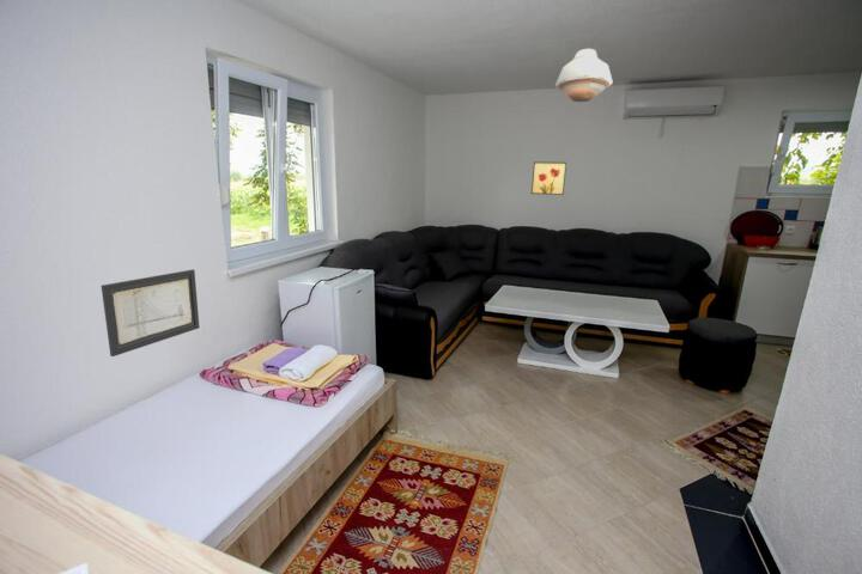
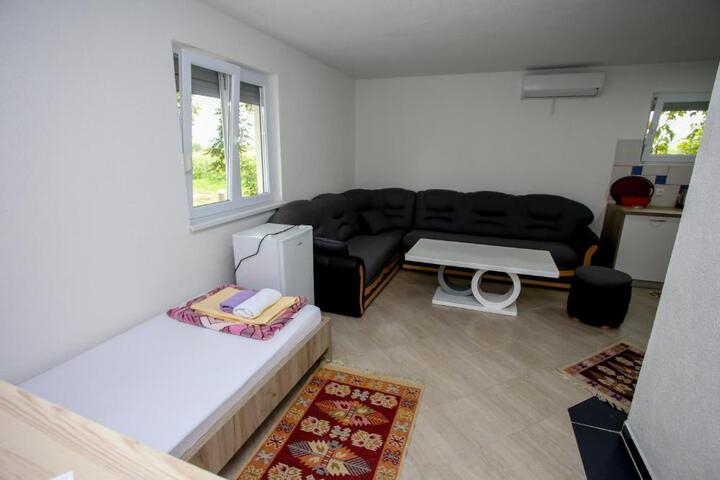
- wall art (156, 309)
- ceiling light (584, 75)
- wall art (548, 178)
